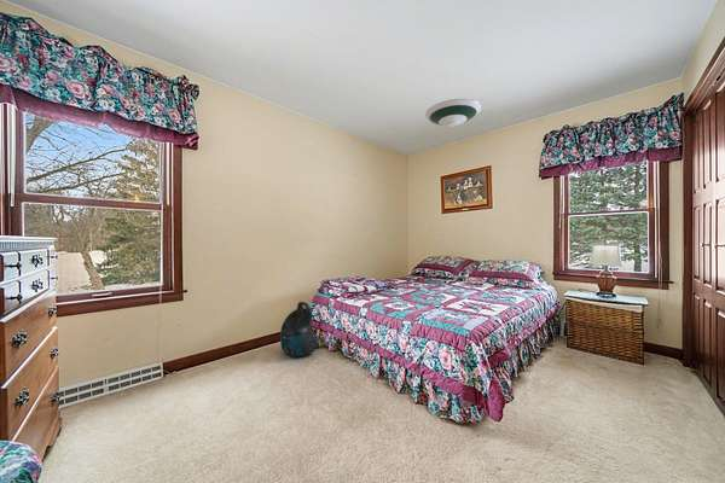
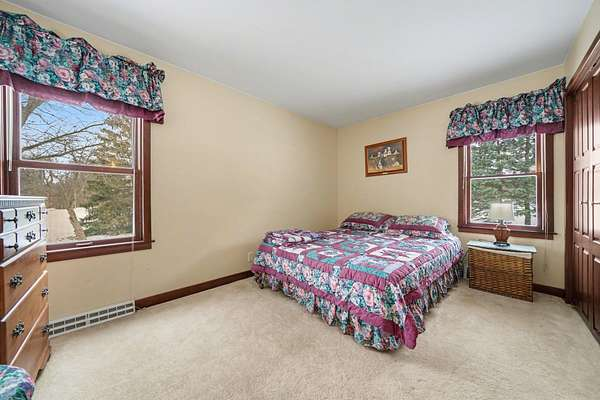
- vacuum cleaner (297, 327)
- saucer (452, 118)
